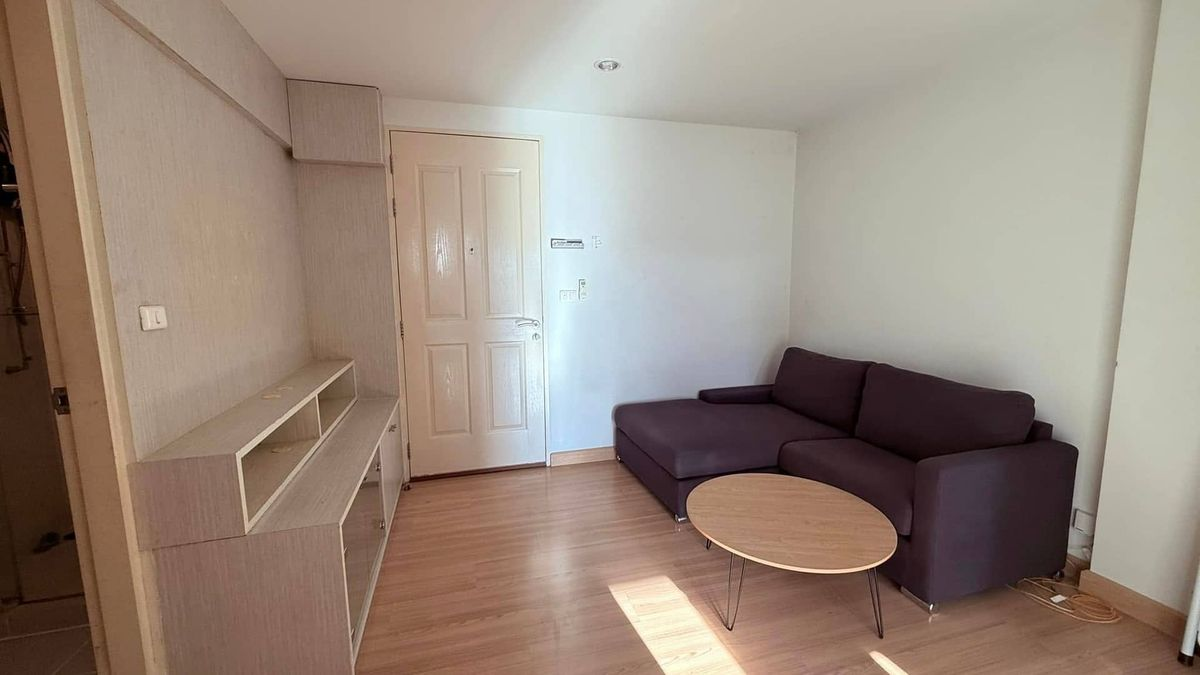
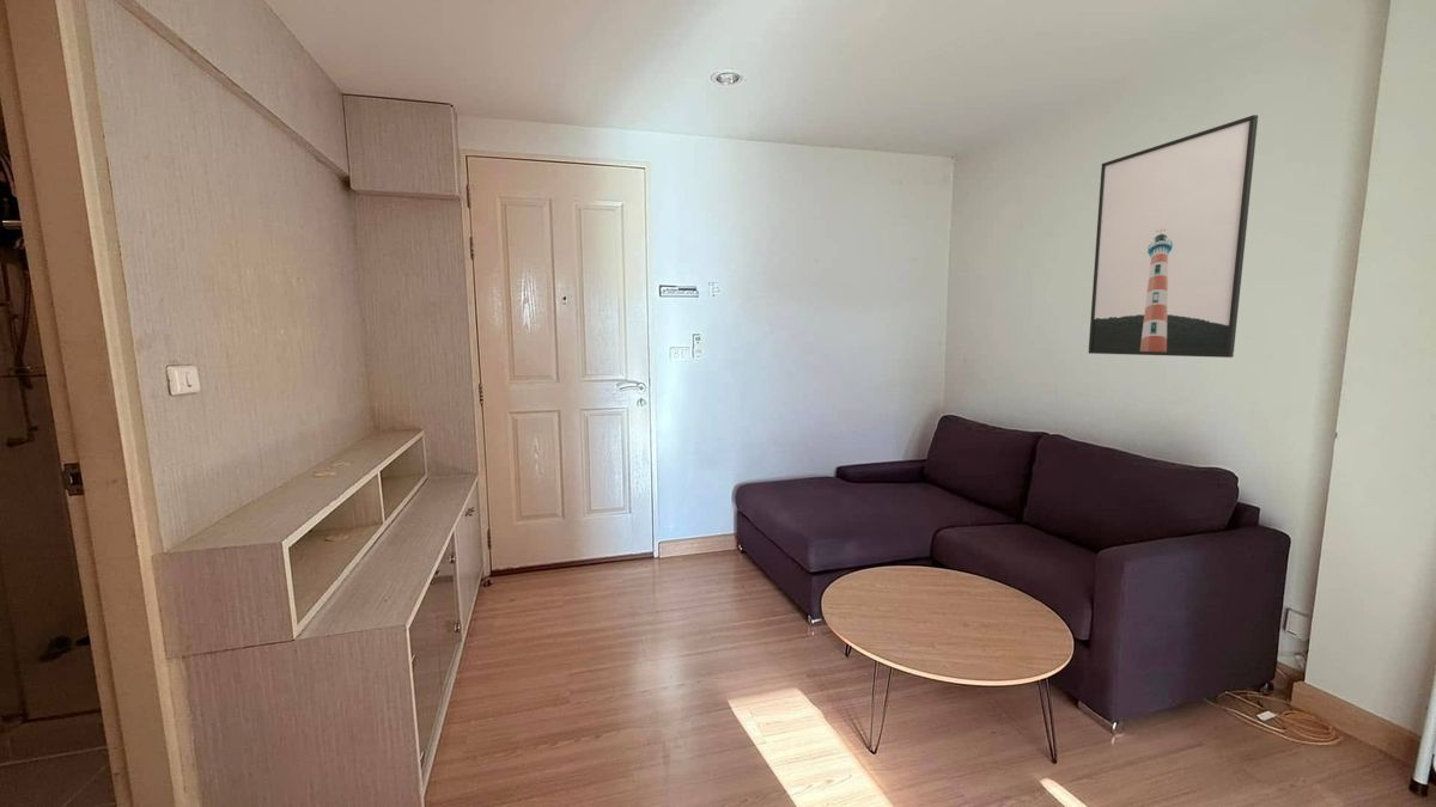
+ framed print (1161, 251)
